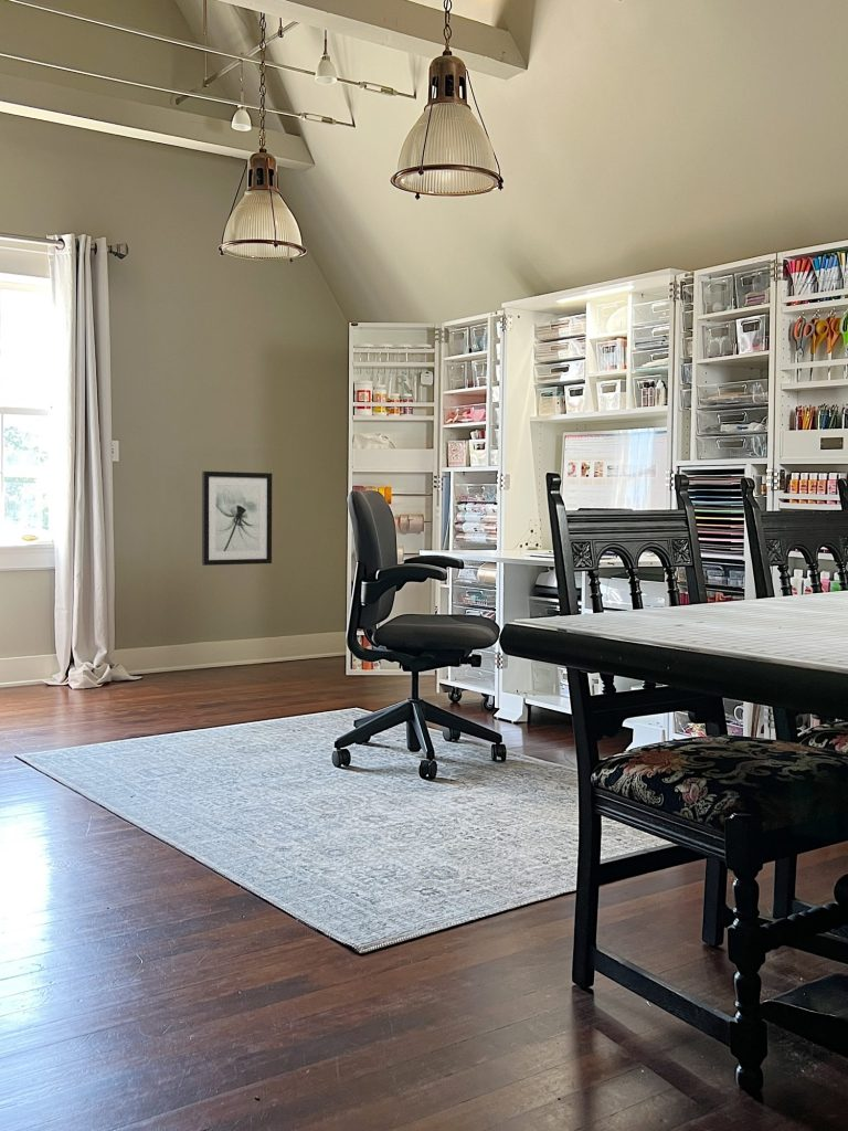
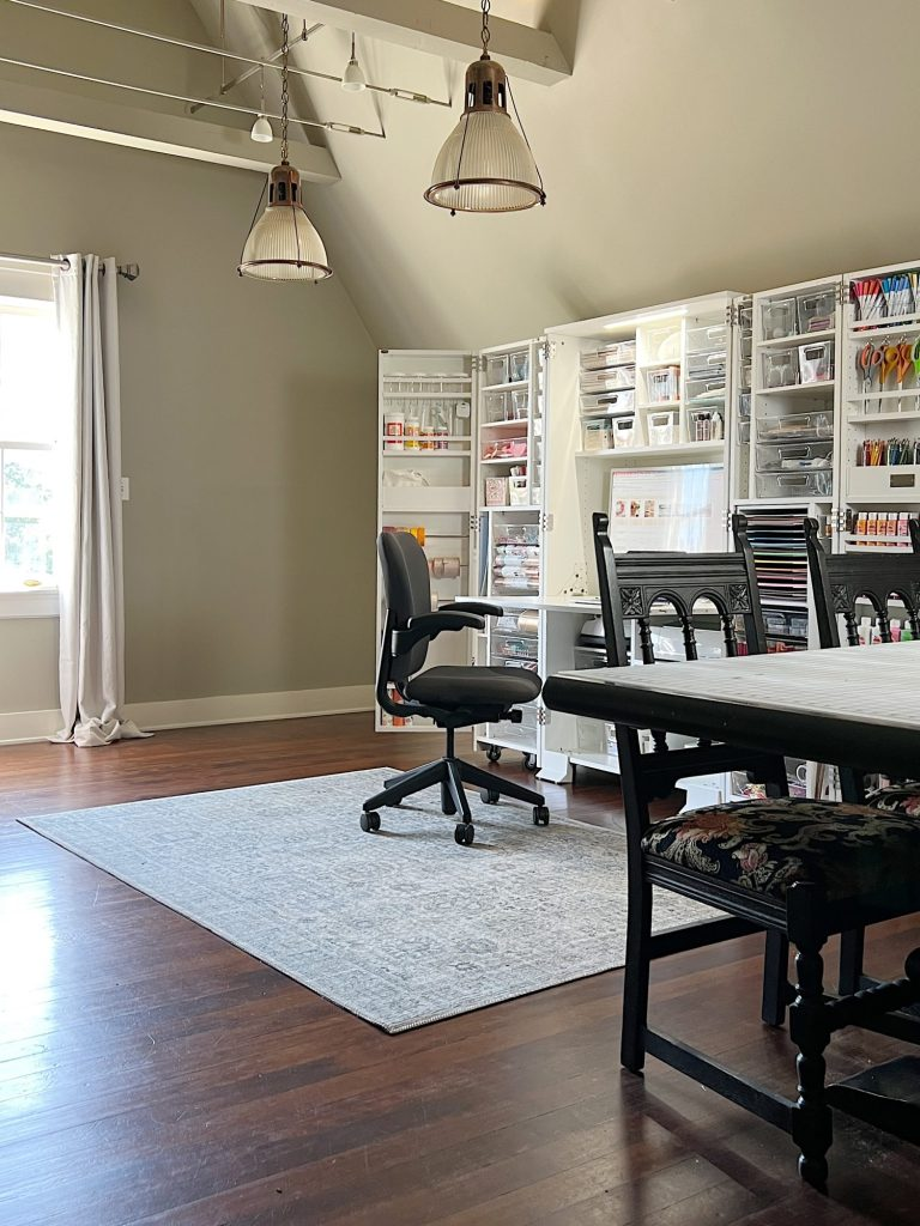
- wall art (237, 518)
